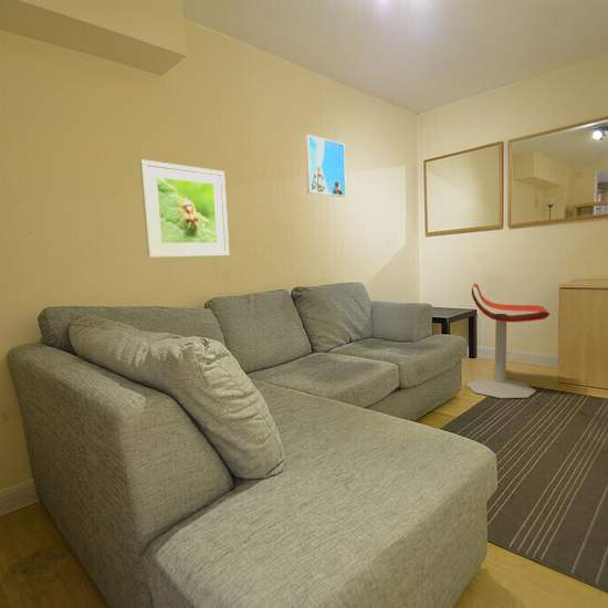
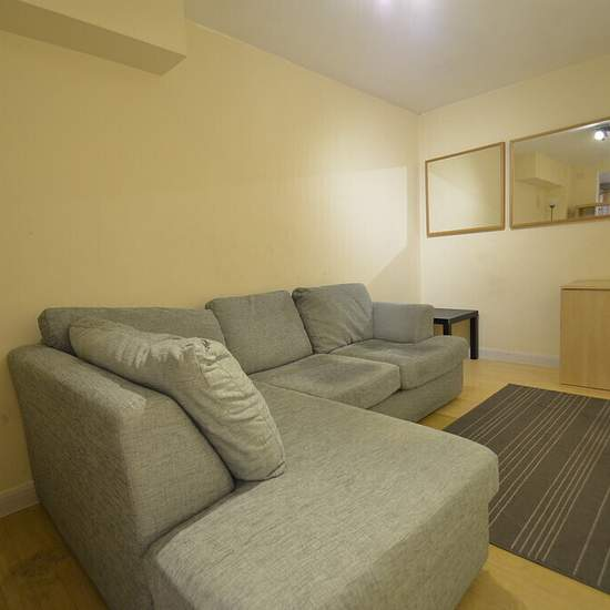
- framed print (188, 211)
- stool (505, 337)
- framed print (326, 167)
